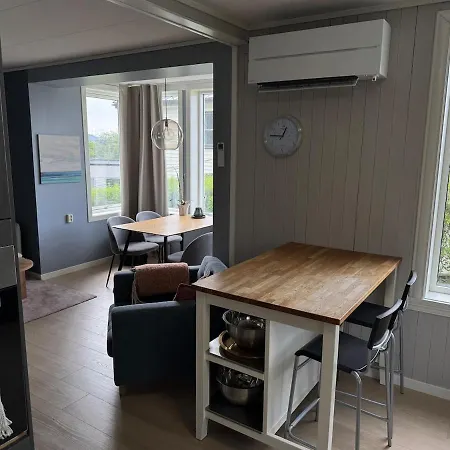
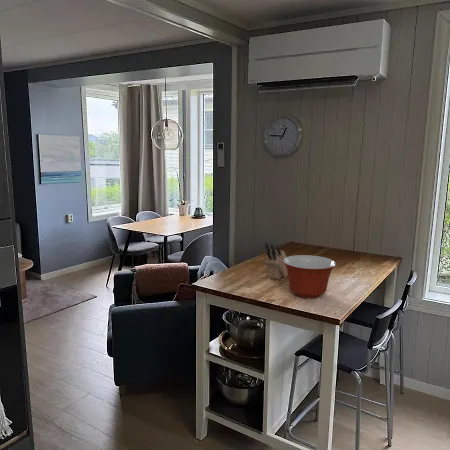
+ knife block (278, 258)
+ mixing bowl (308, 277)
